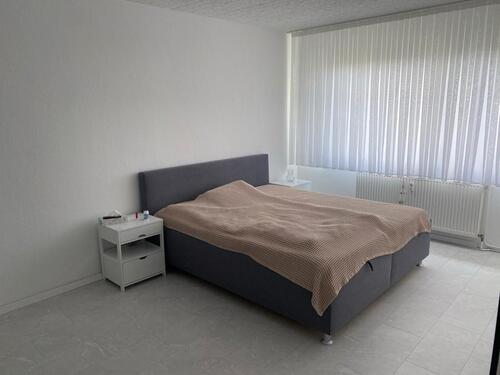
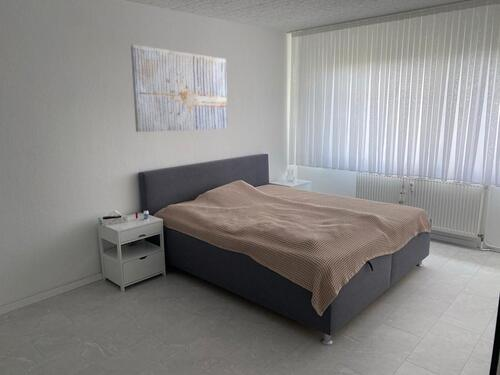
+ wall art (184, 92)
